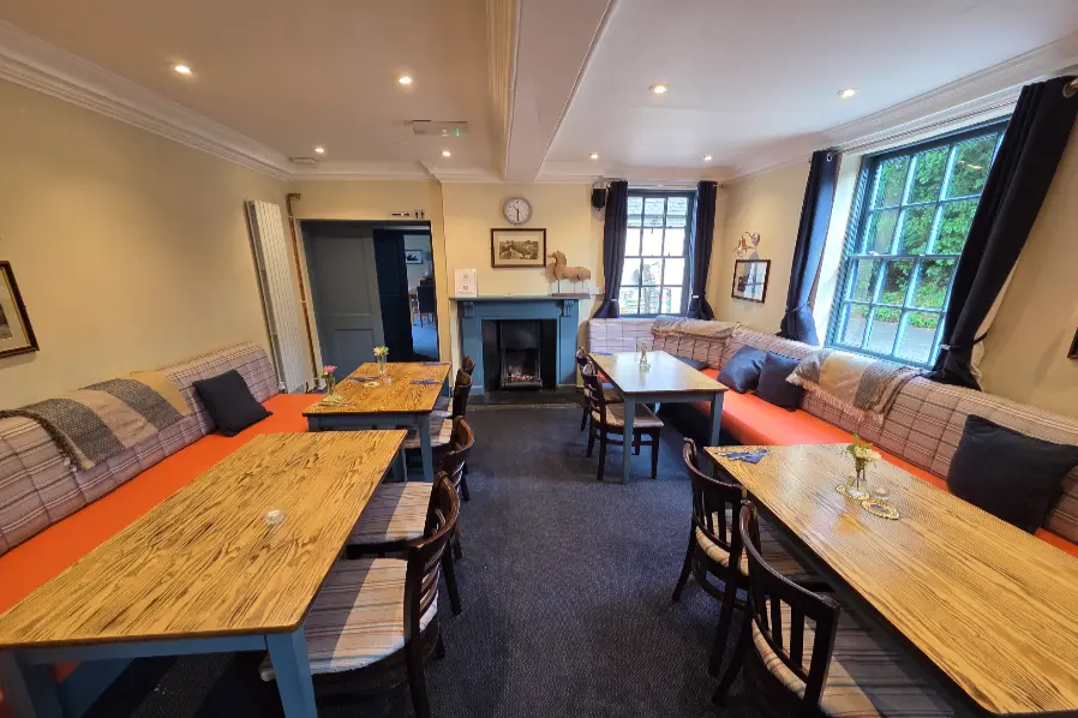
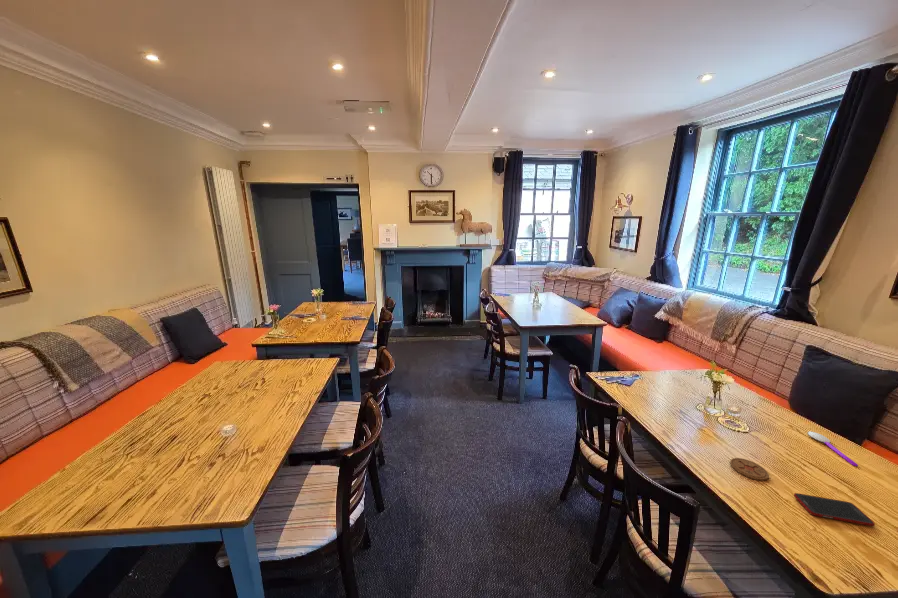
+ coaster (748, 468)
+ spoon (832, 446)
+ cell phone (831, 508)
